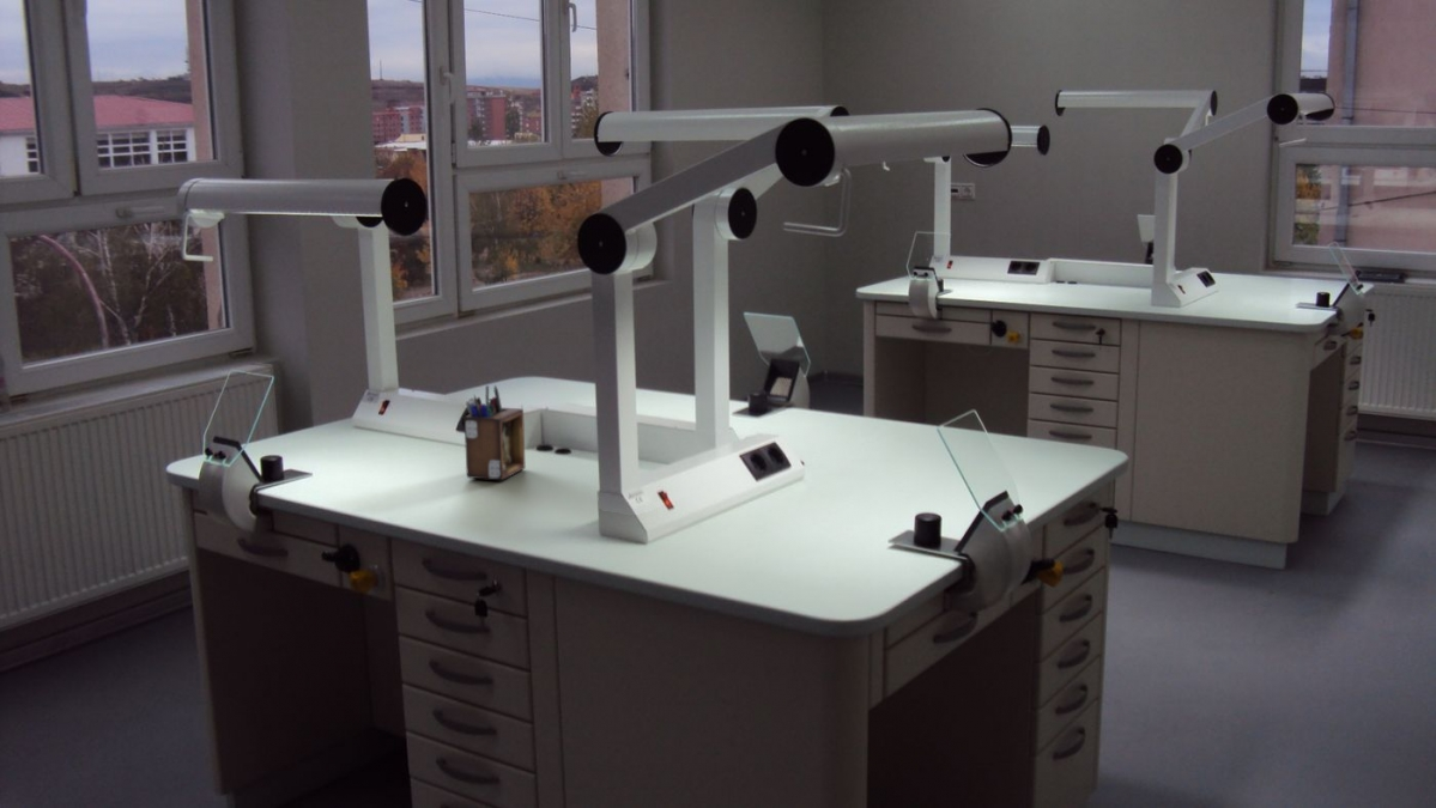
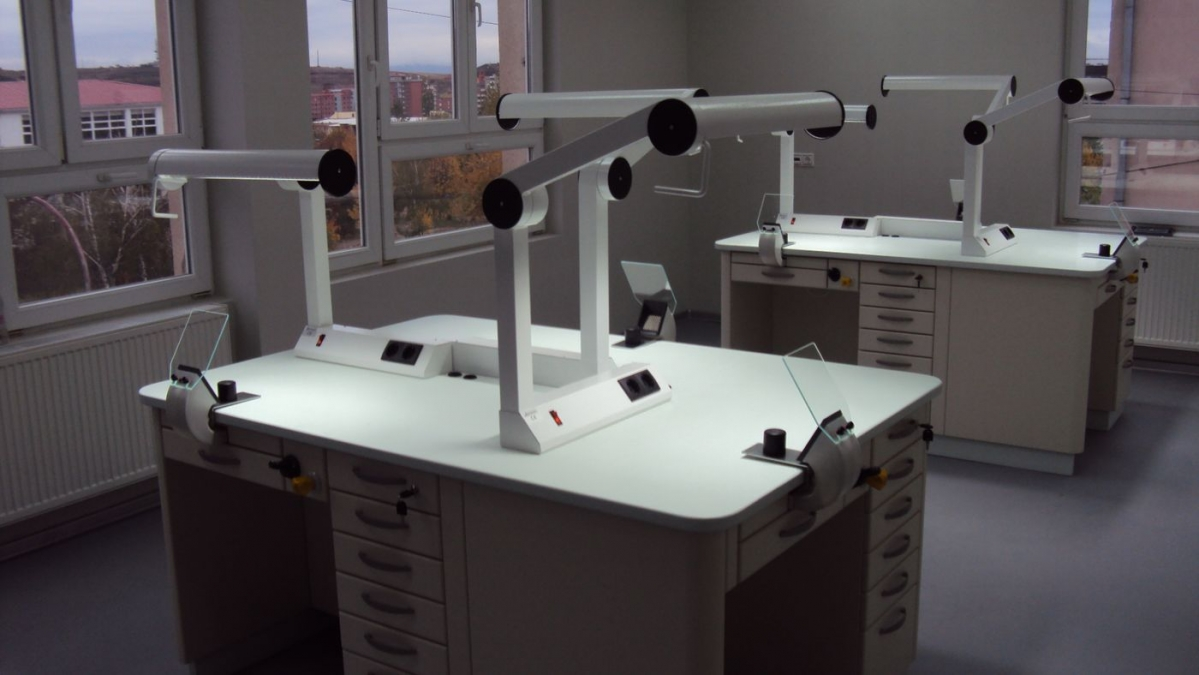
- desk organizer (495, 431)
